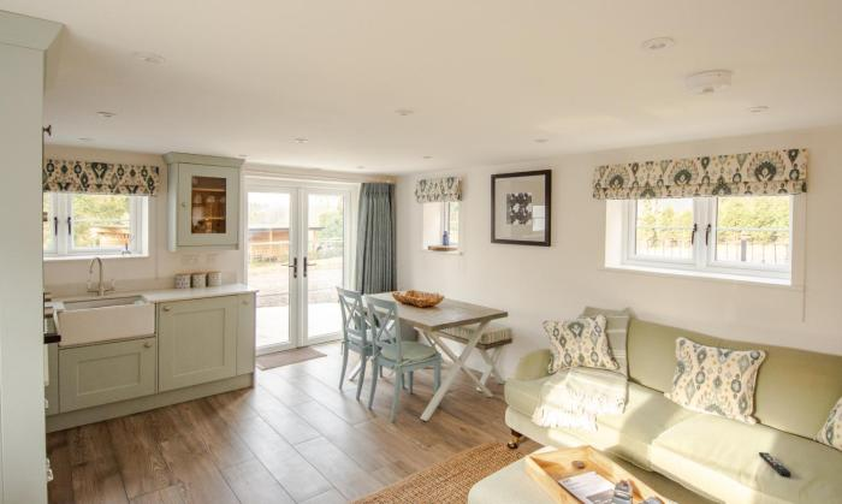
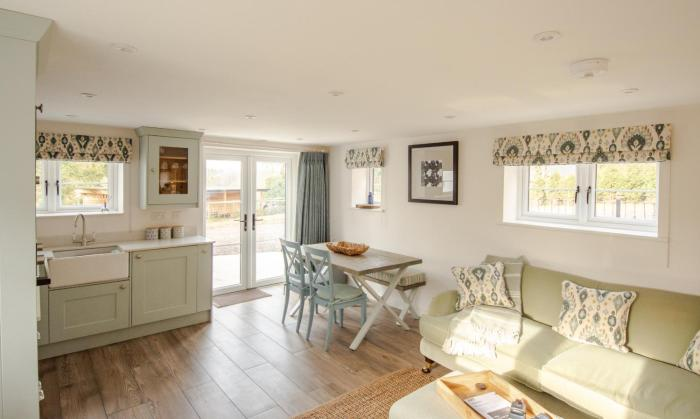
- remote control (773, 462)
